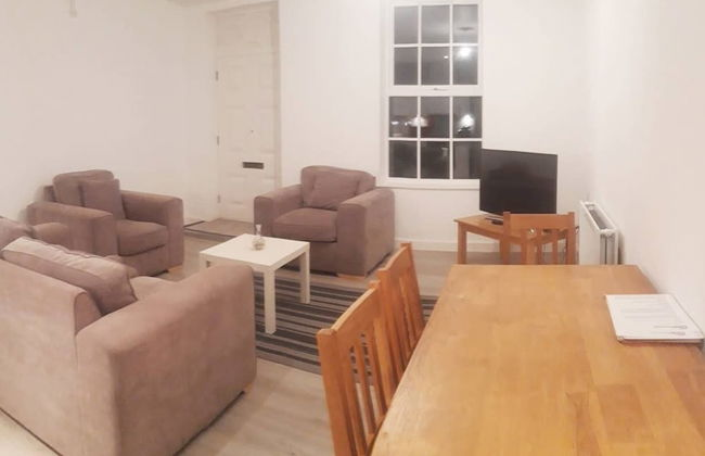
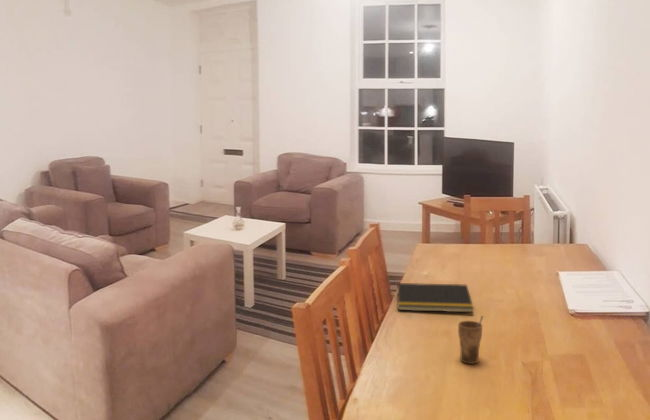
+ cup (470, 337)
+ notepad (433, 296)
